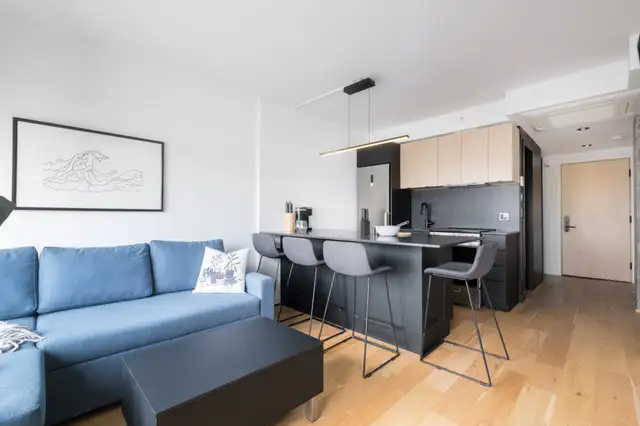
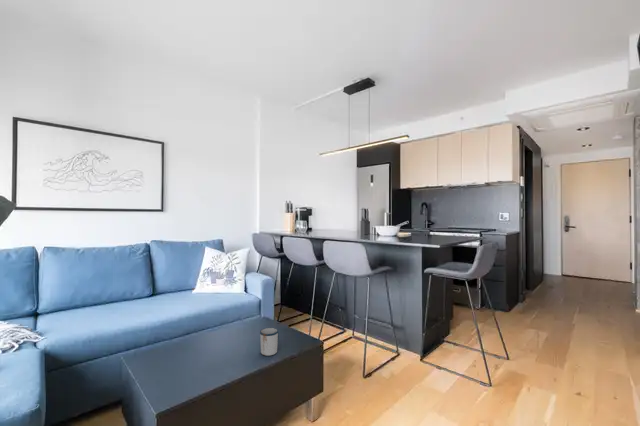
+ mug (270, 340)
